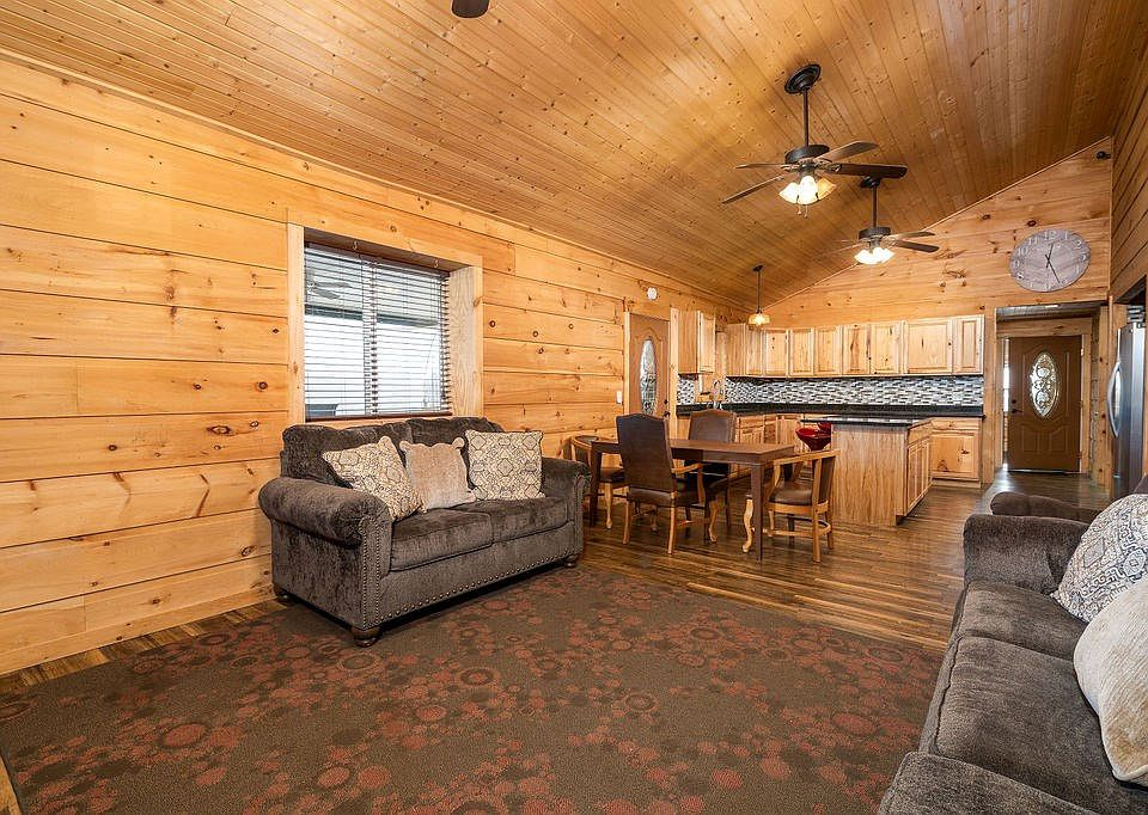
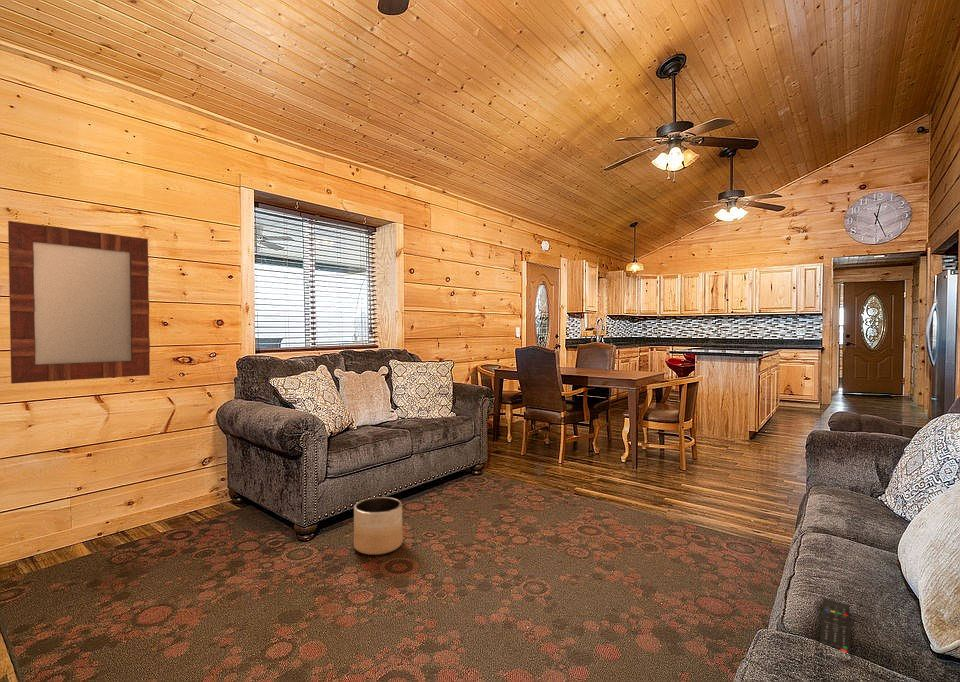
+ home mirror (85, 305)
+ planter (378, 525)
+ remote control (835, 627)
